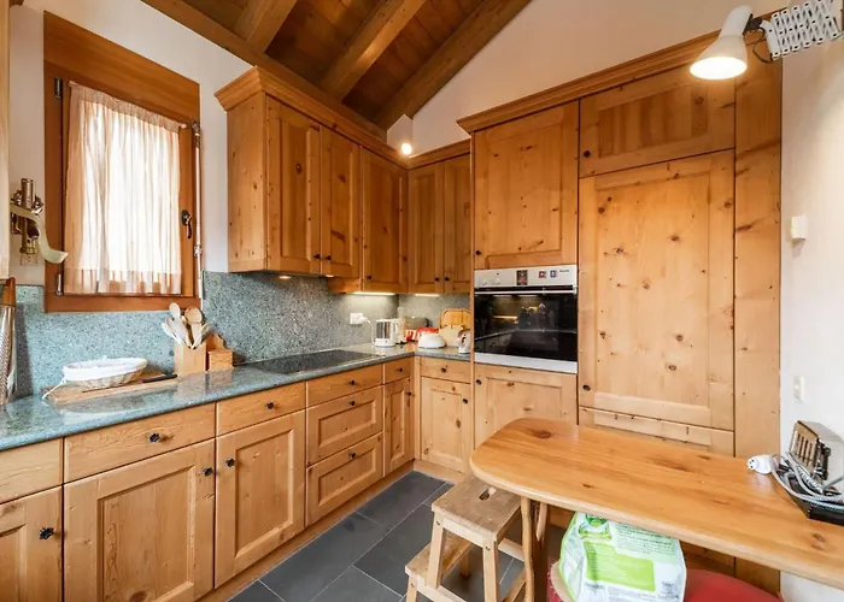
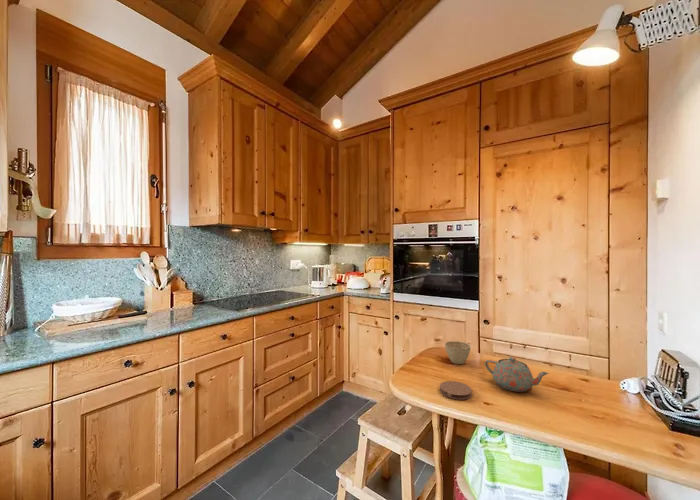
+ teapot (514, 372)
+ coaster (455, 389)
+ flower pot (457, 353)
